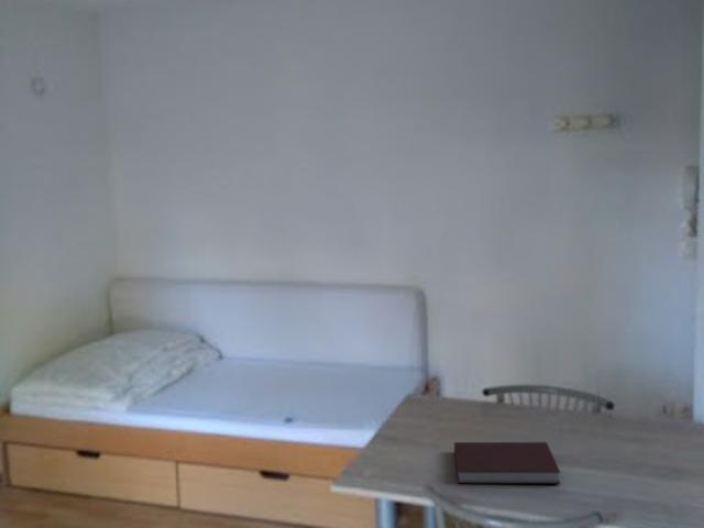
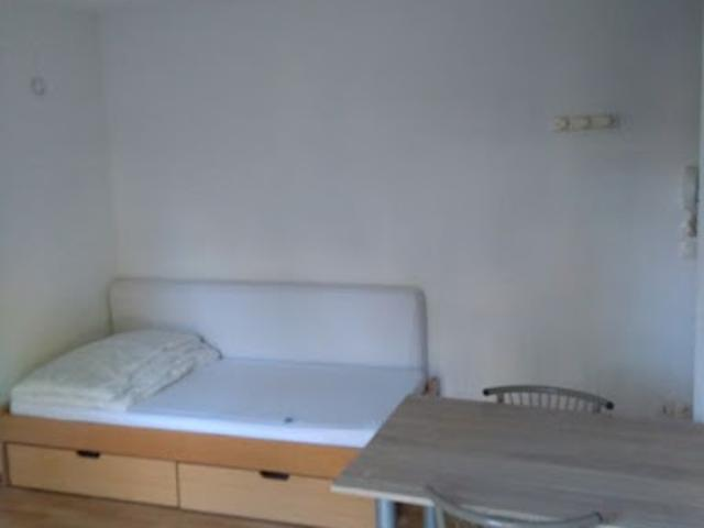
- notebook (504, 461)
